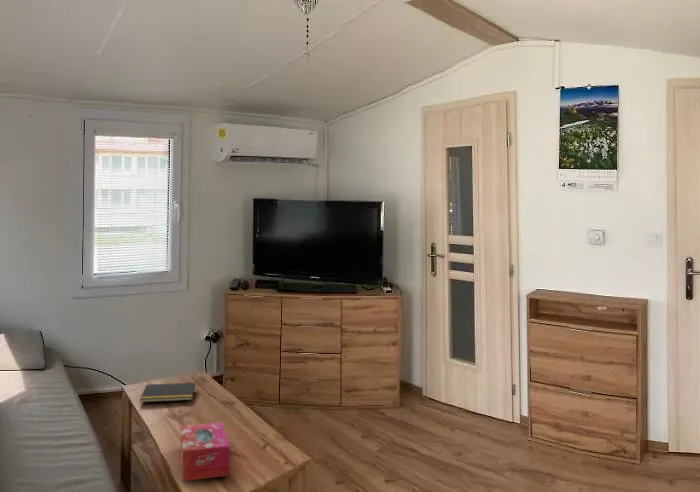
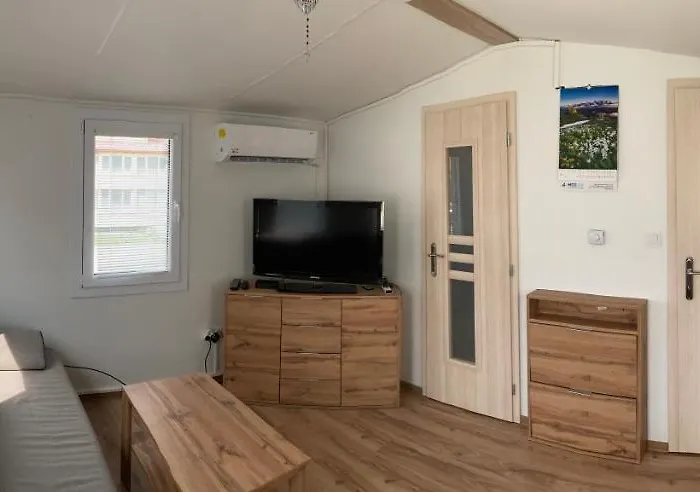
- tissue box (203, 449)
- notepad (168, 392)
